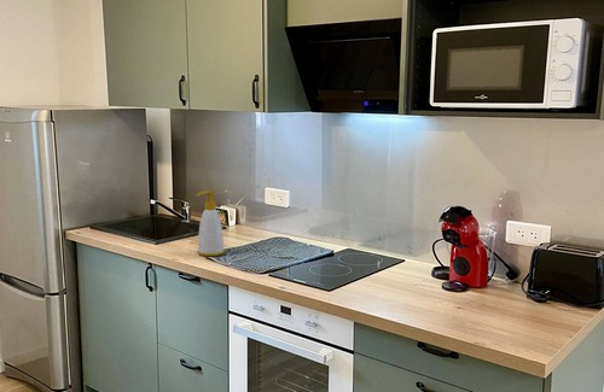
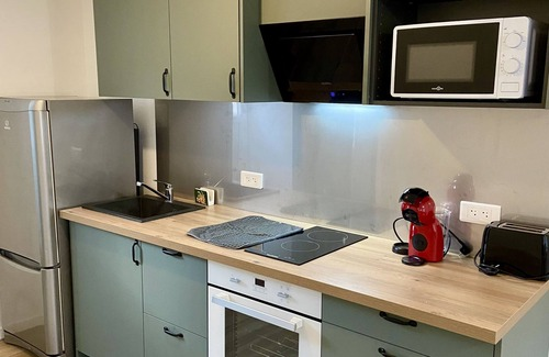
- soap bottle (210, 222)
